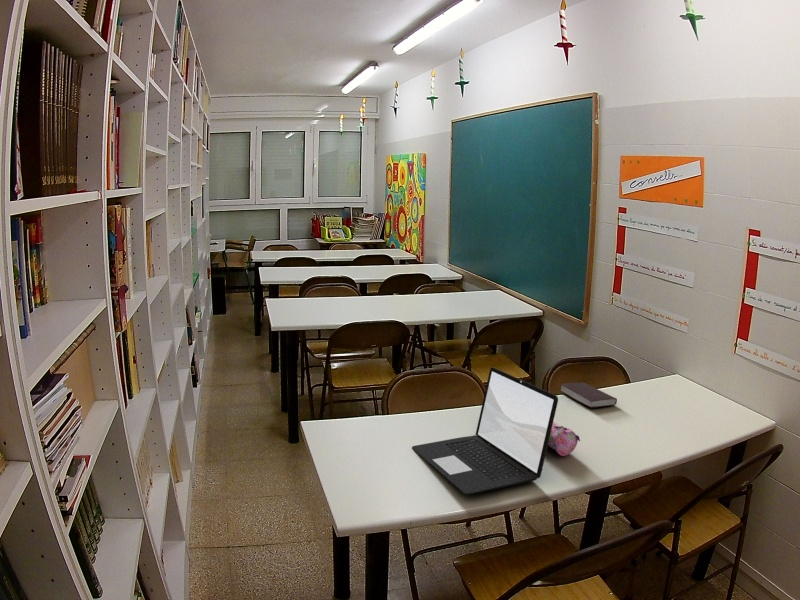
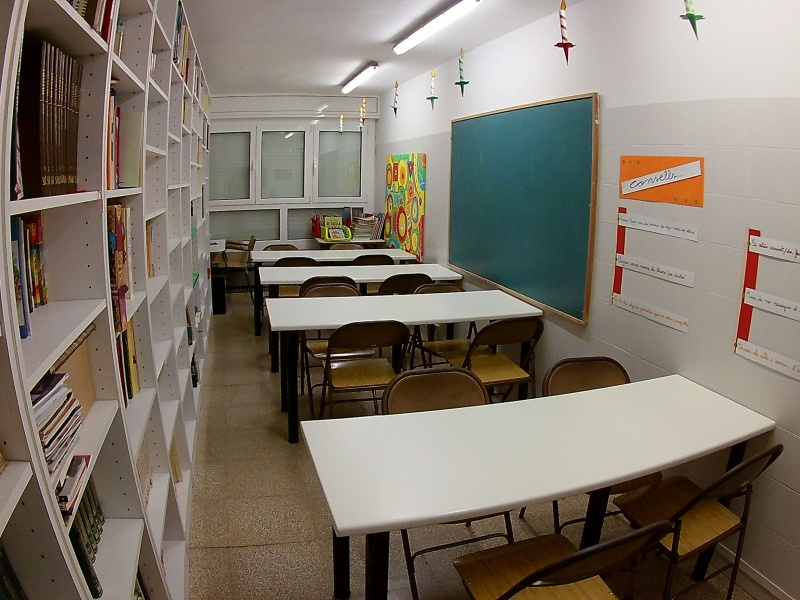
- pencil case (551, 431)
- book (587, 394)
- laptop (480, 424)
